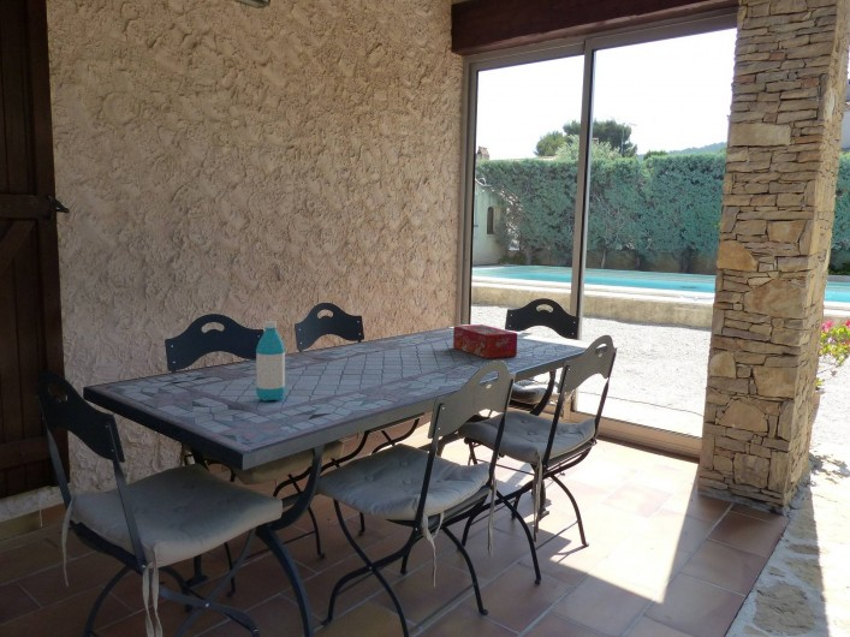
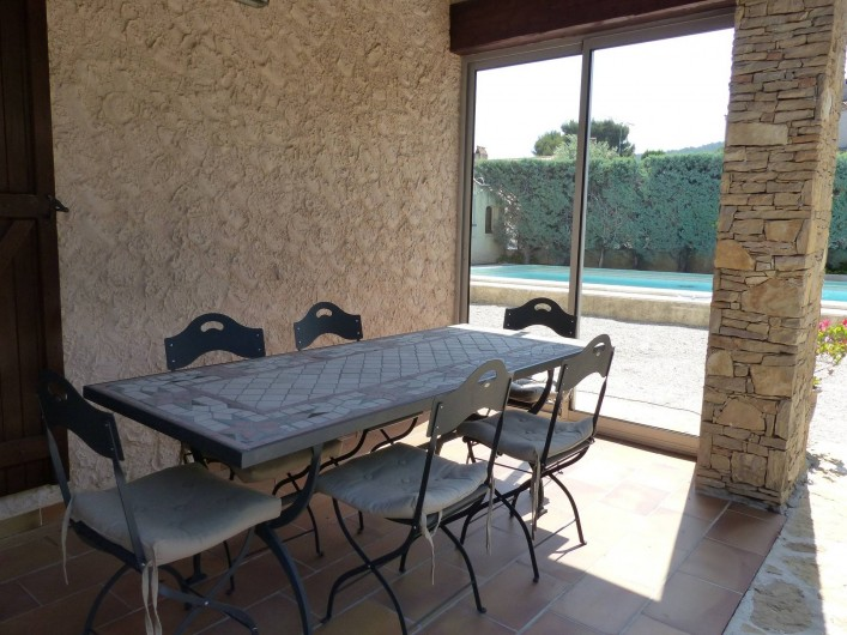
- tissue box (483, 340)
- water bottle (271, 359)
